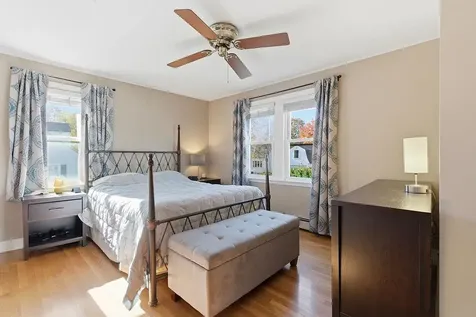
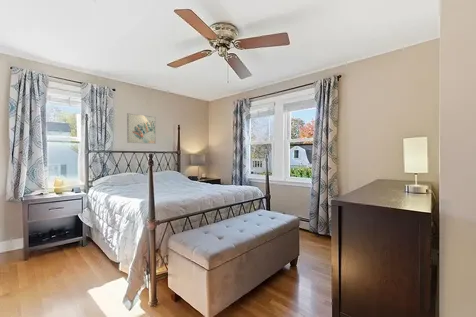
+ wall art (142, 129)
